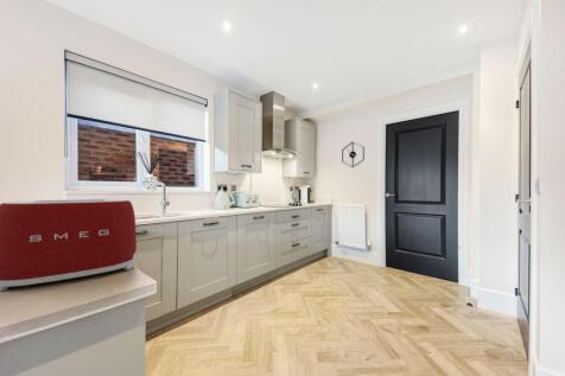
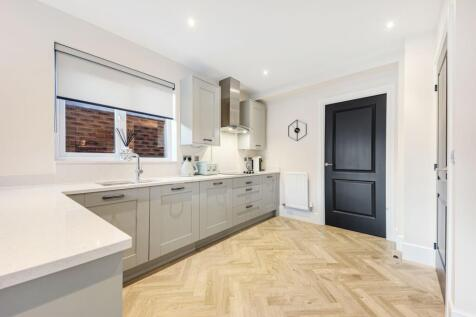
- toaster (69, 236)
